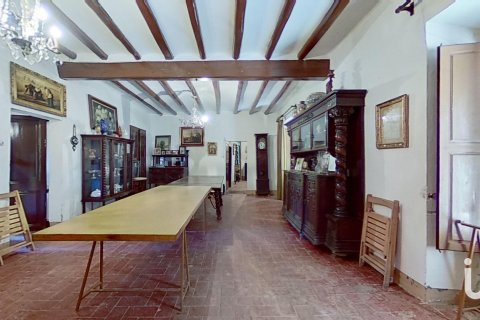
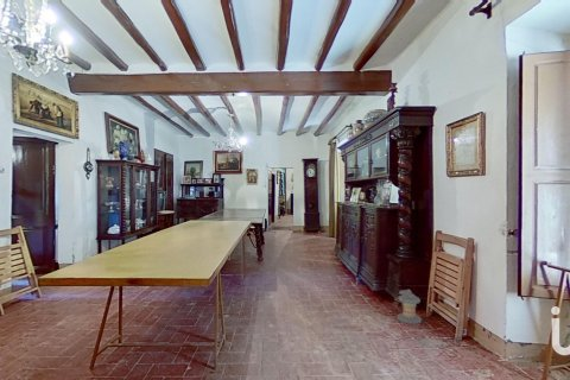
+ lantern (408, 304)
